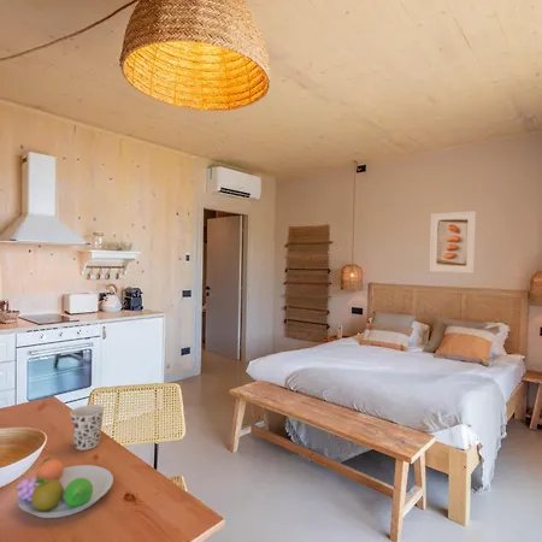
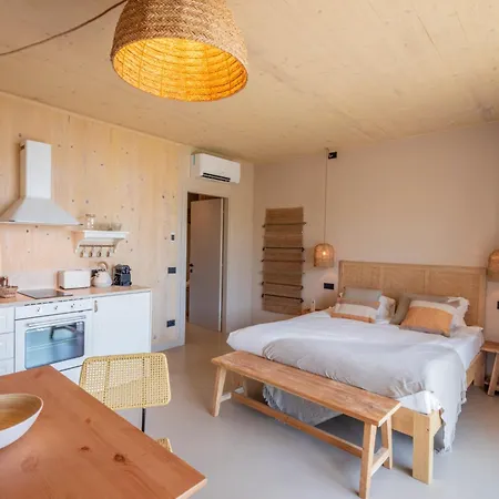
- cup (87, 428)
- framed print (452, 242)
- fruit bowl (66, 481)
